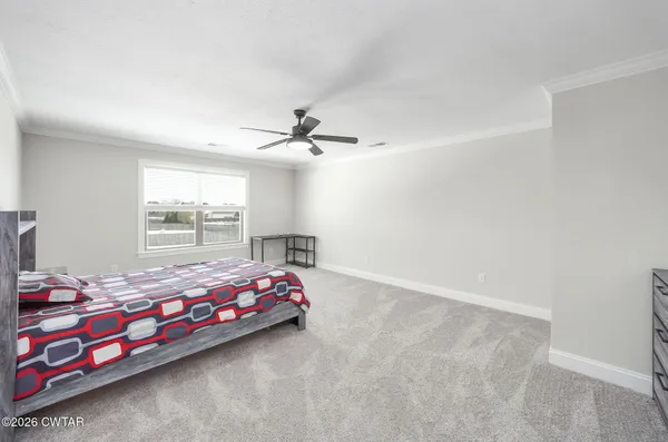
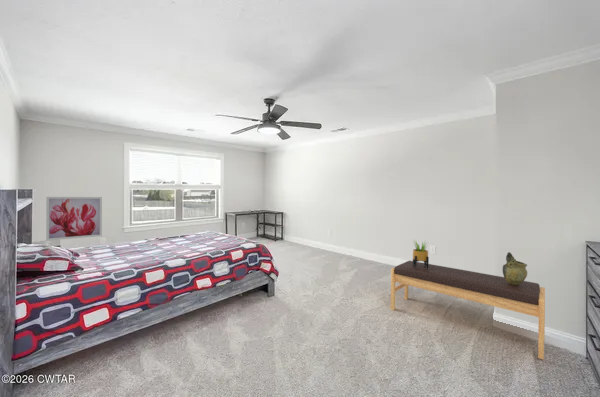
+ wall art (75, 217)
+ decorative urn (514, 268)
+ potted plant (420, 252)
+ bench (459, 297)
